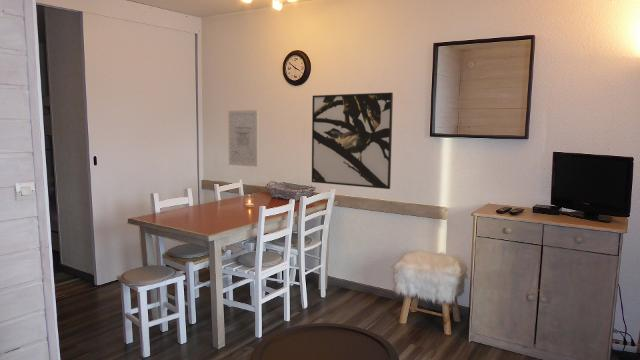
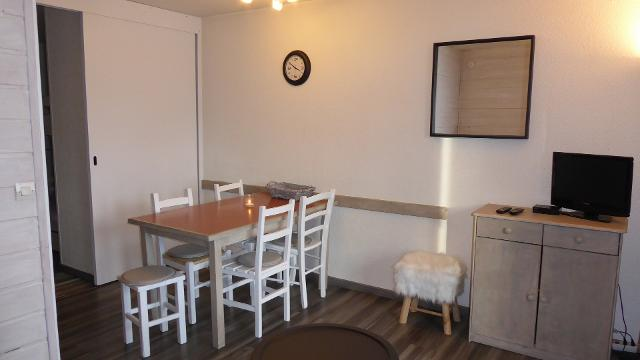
- wall art (243, 138)
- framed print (349, 140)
